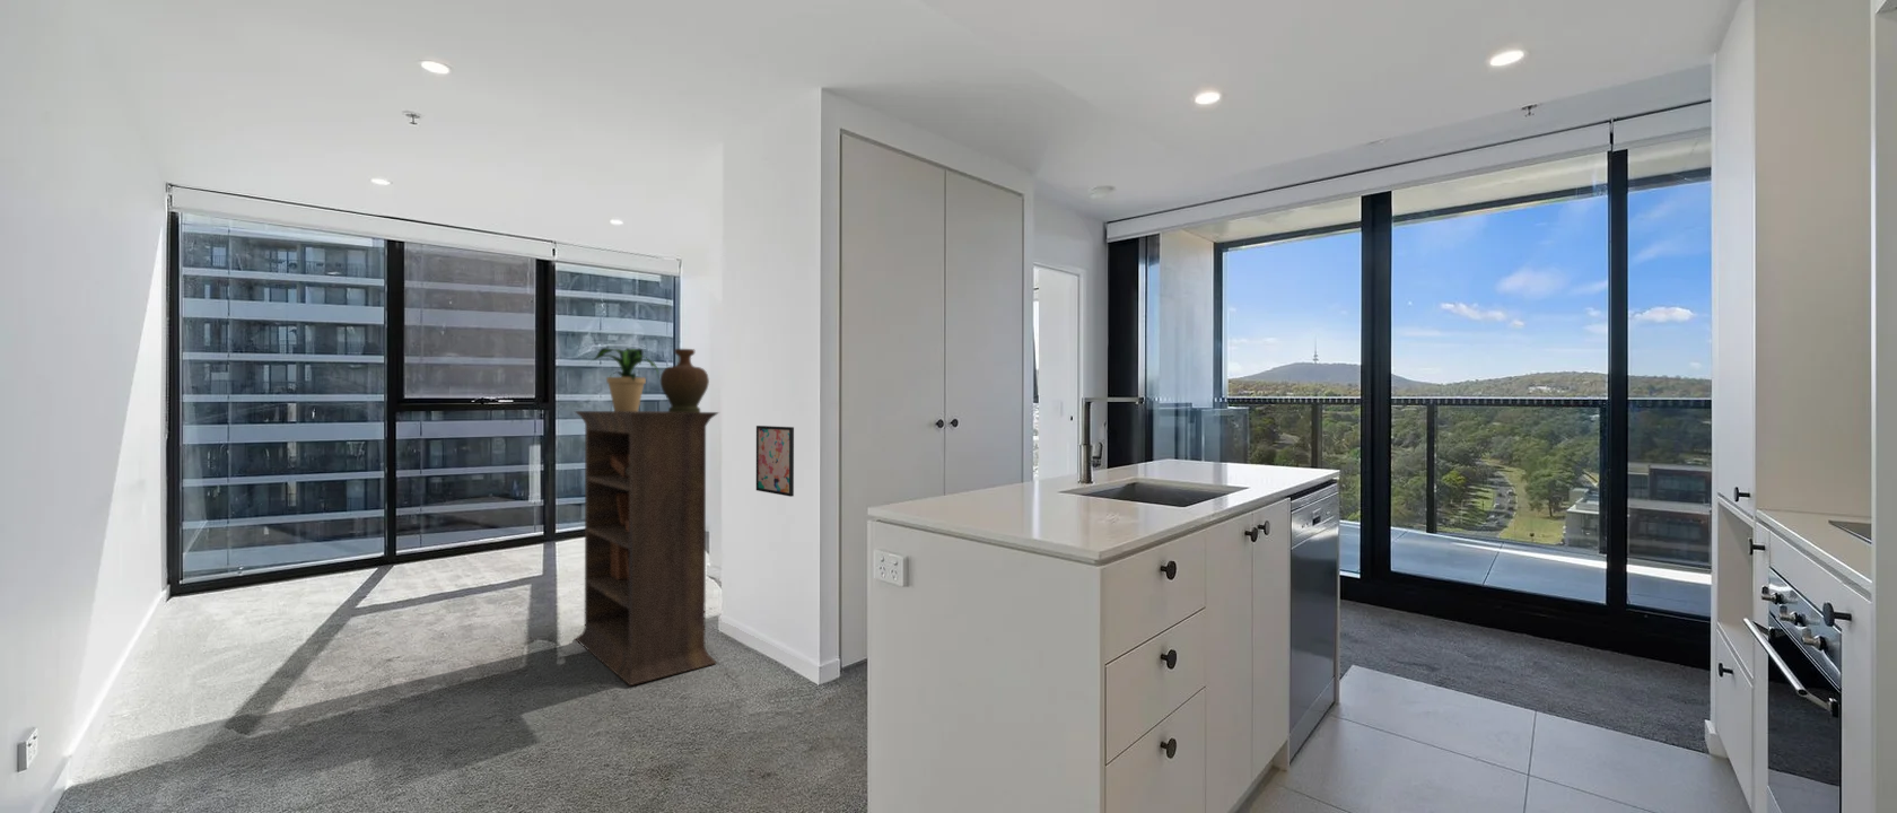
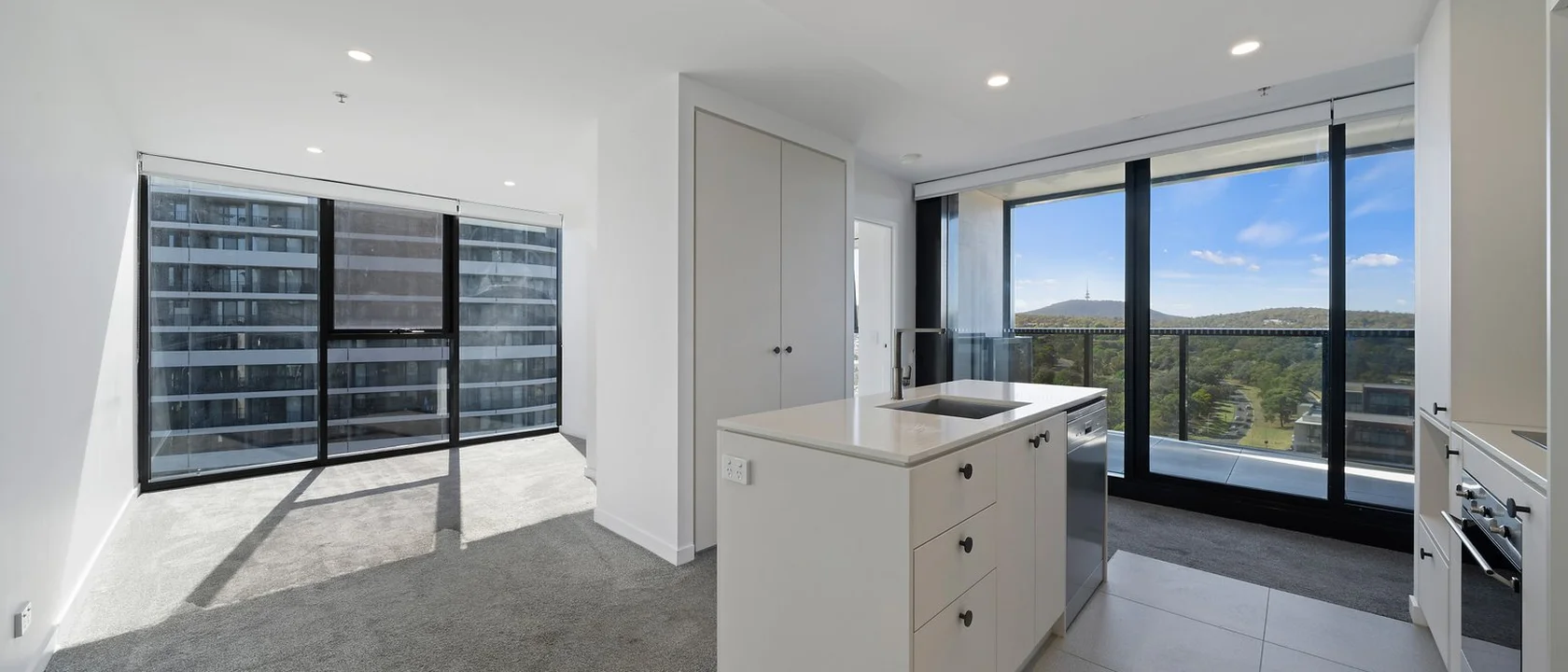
- decorative vase (685, 380)
- potted plant (625, 379)
- bookcase (642, 531)
- wall art (773, 460)
